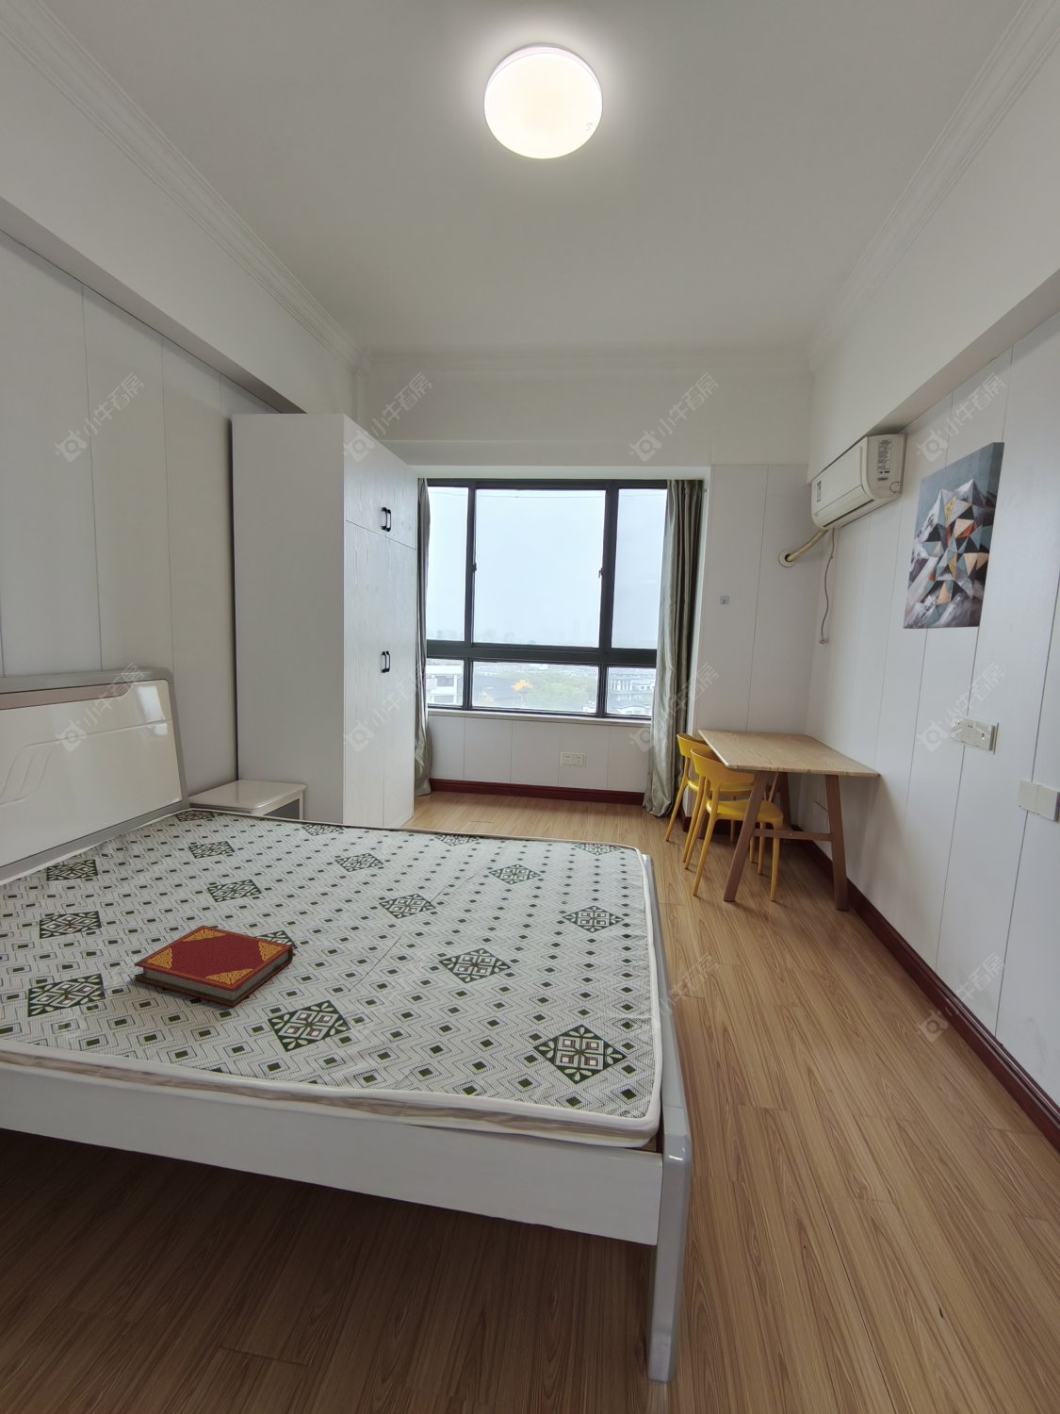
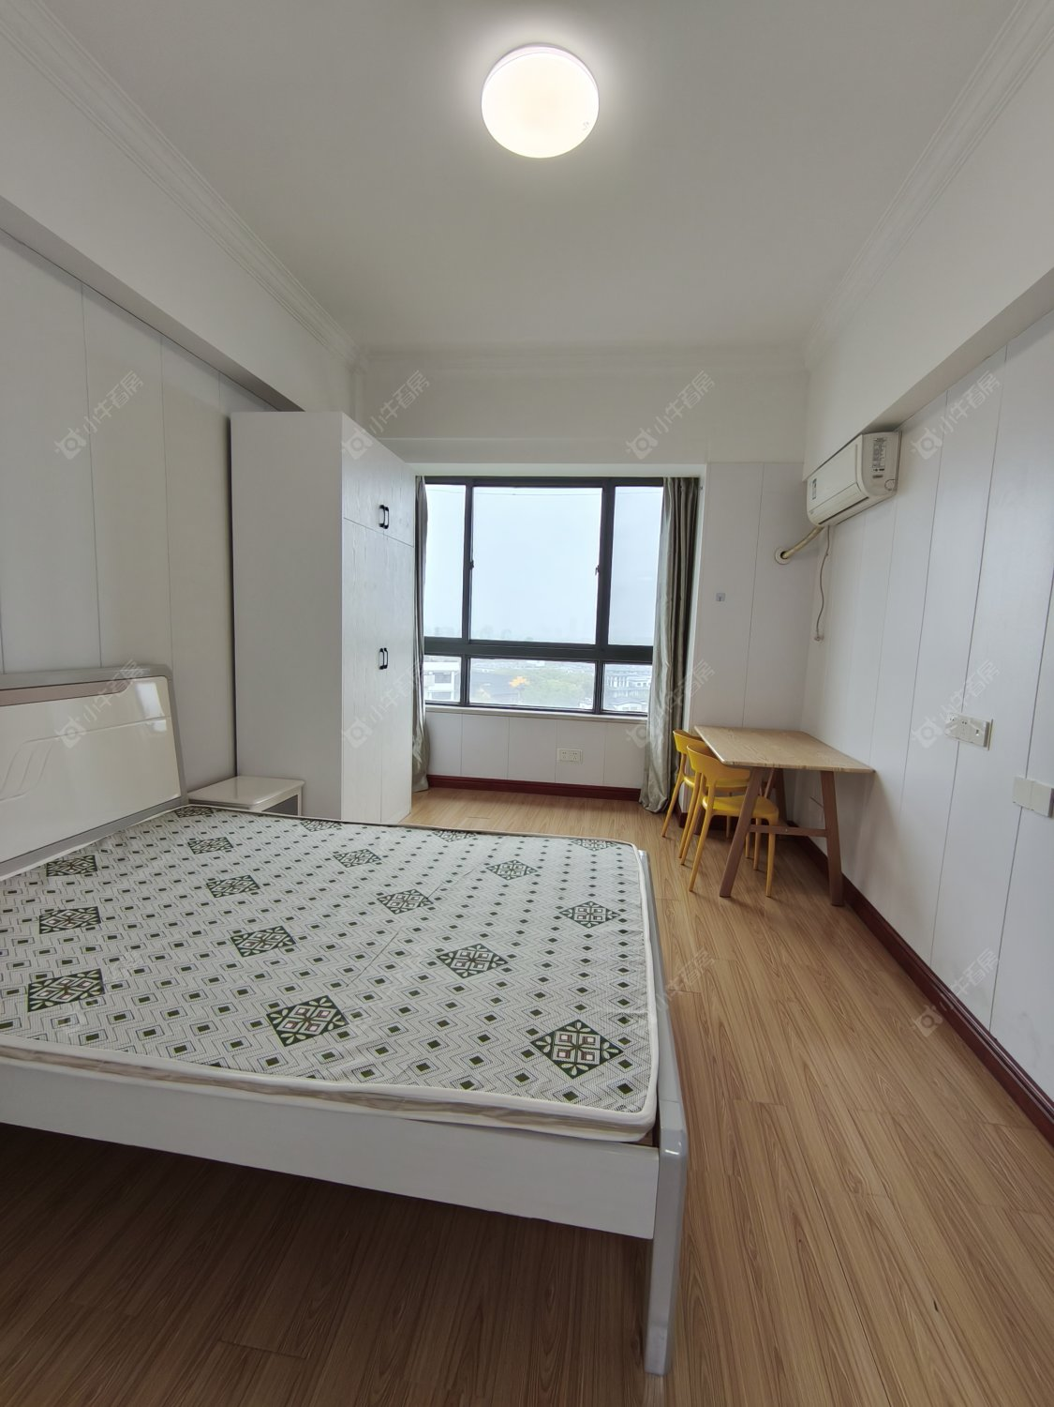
- hardback book (217, 962)
- wall art (948, 546)
